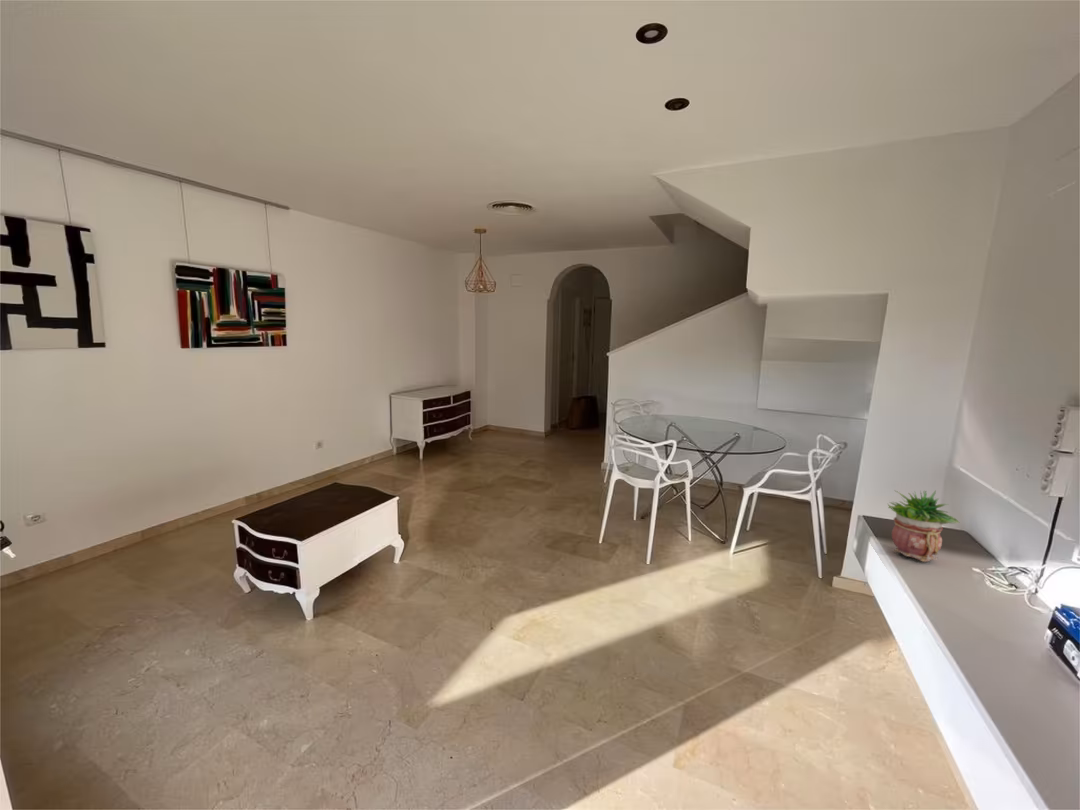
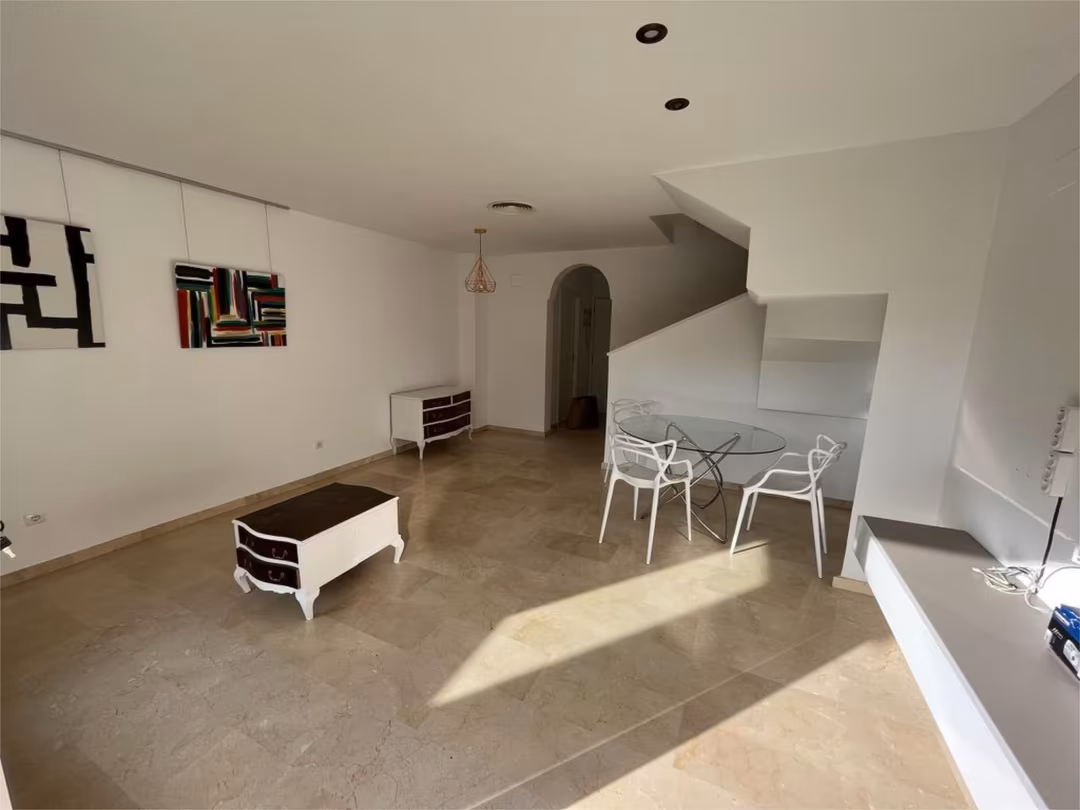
- potted plant (916, 522)
